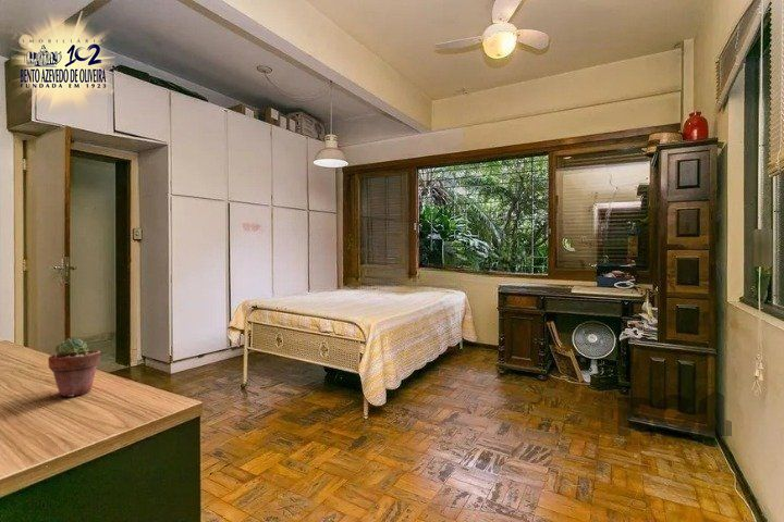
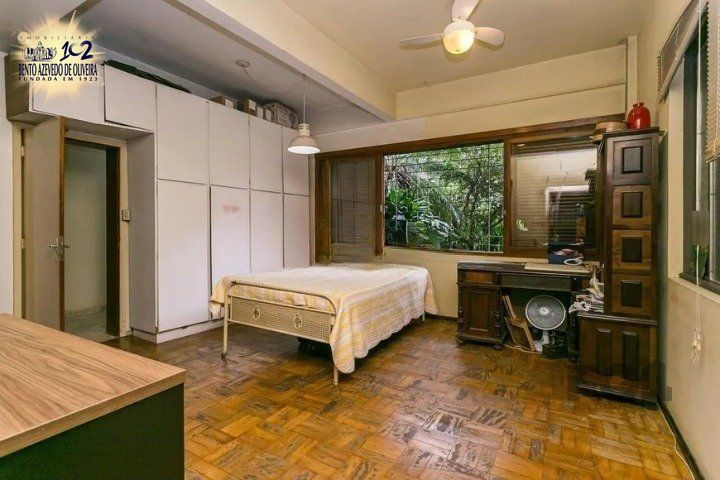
- potted succulent (75, 364)
